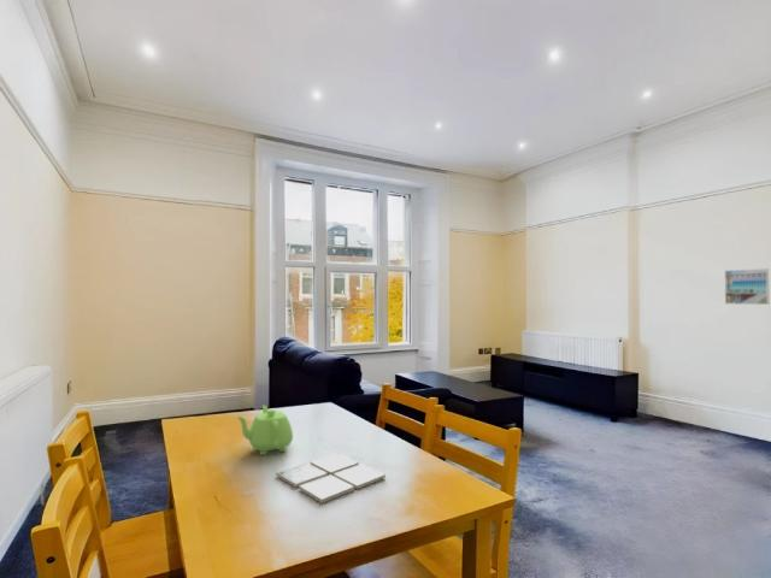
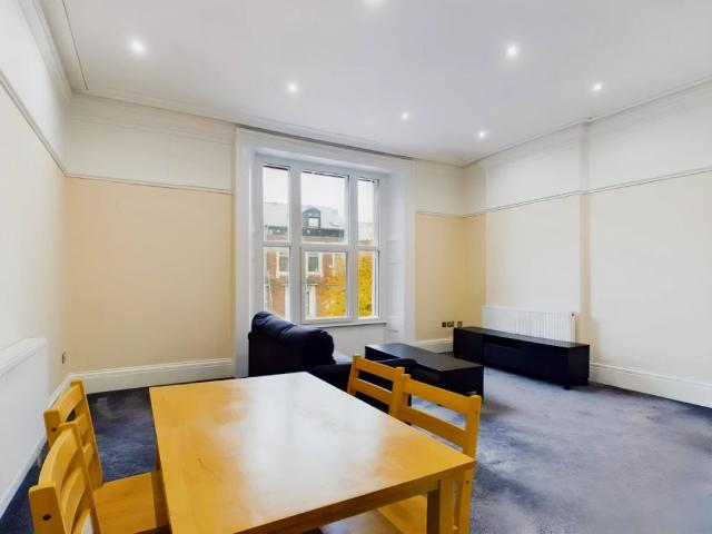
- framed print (746, 287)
- drink coaster (330, 474)
- teapot (263, 429)
